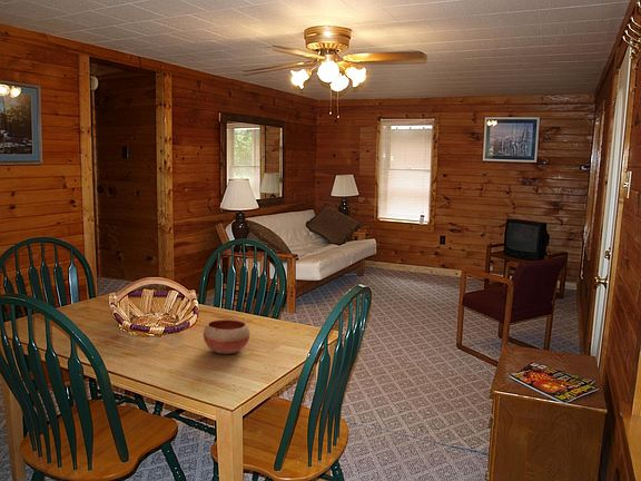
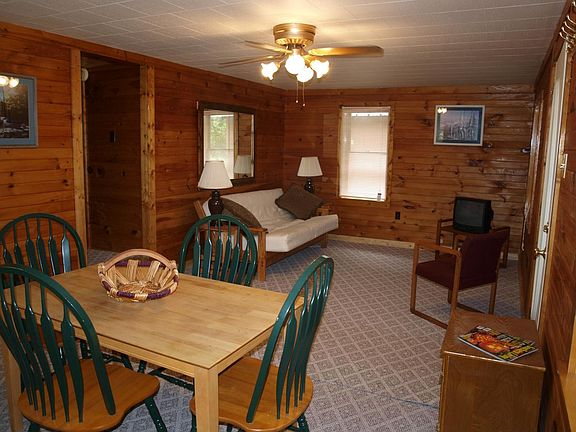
- bowl (226, 336)
